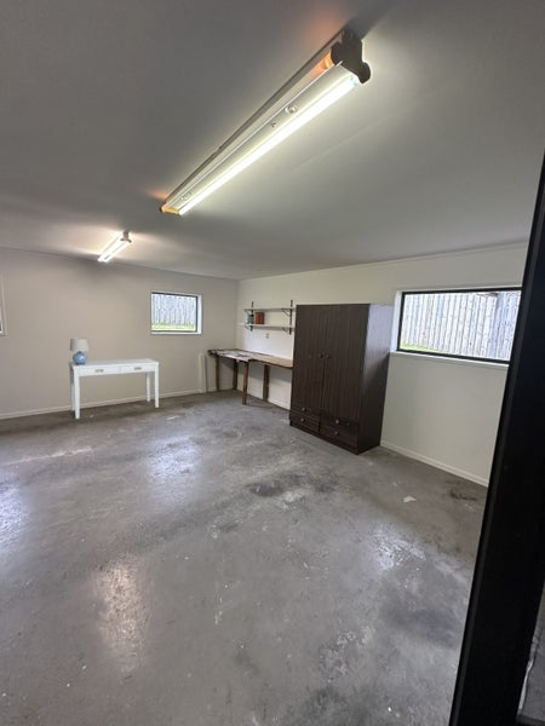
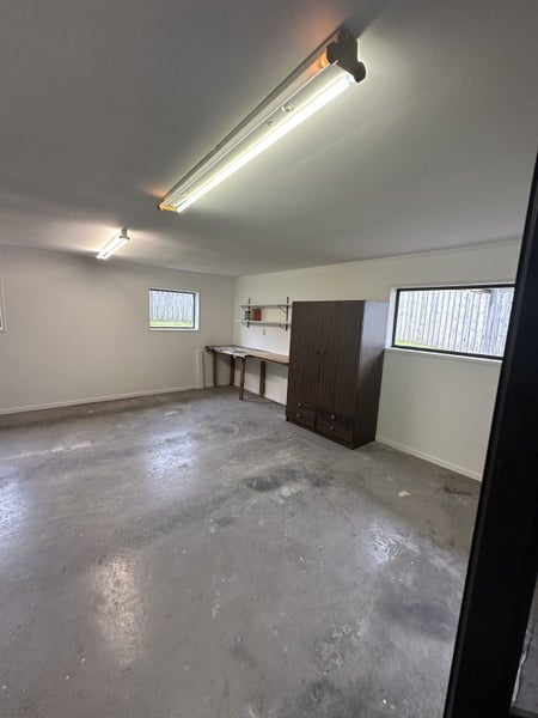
- desk (115, 373)
- lamp (79, 351)
